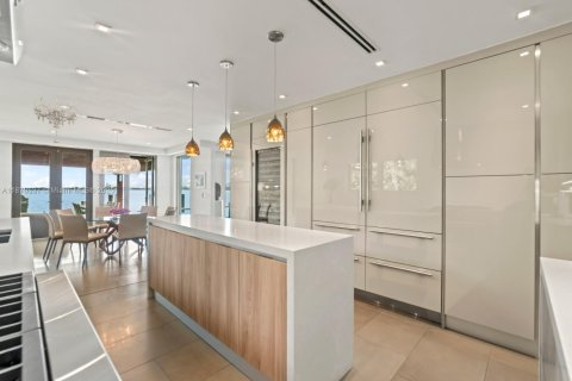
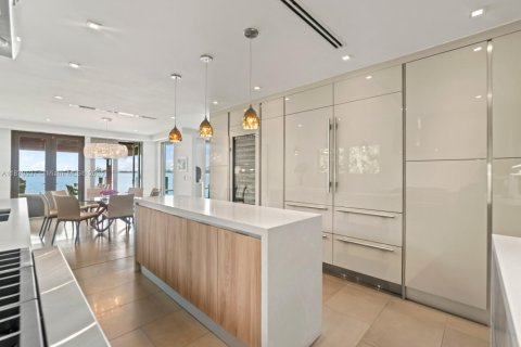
- chandelier (56, 121)
